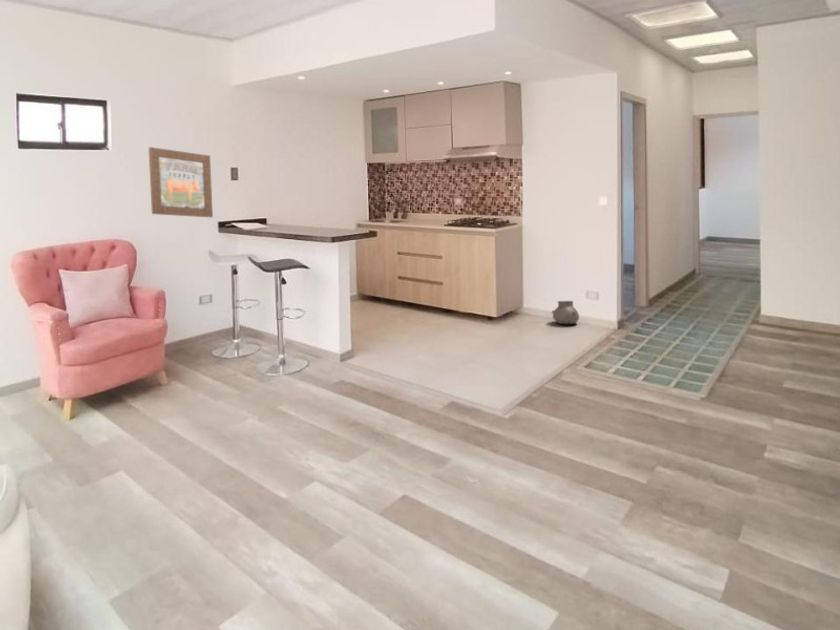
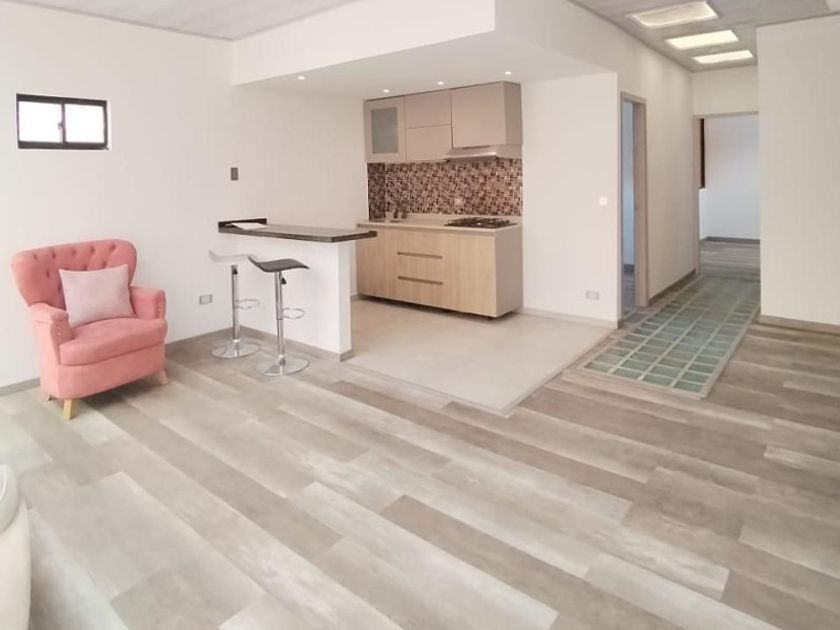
- wall art (181, 183)
- vase (565, 312)
